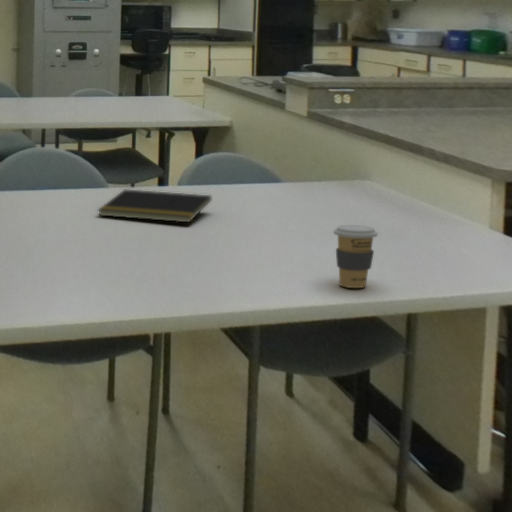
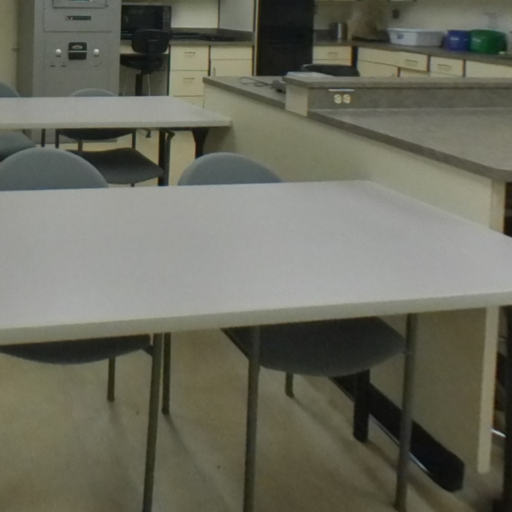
- notepad (155, 205)
- coffee cup (354, 256)
